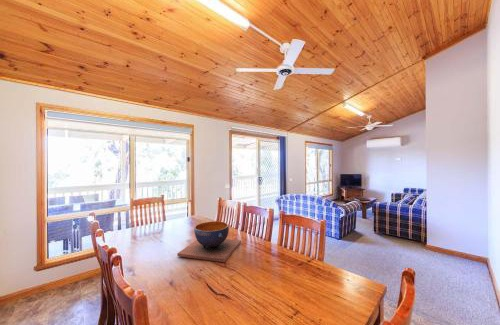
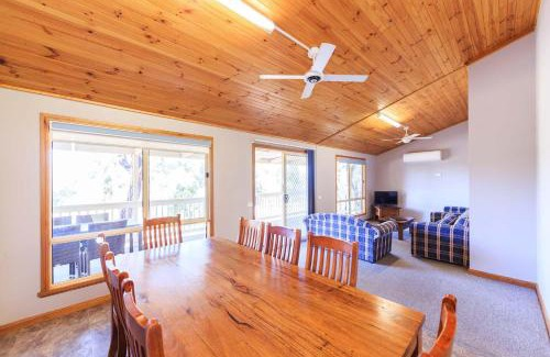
- decorative bowl (211, 237)
